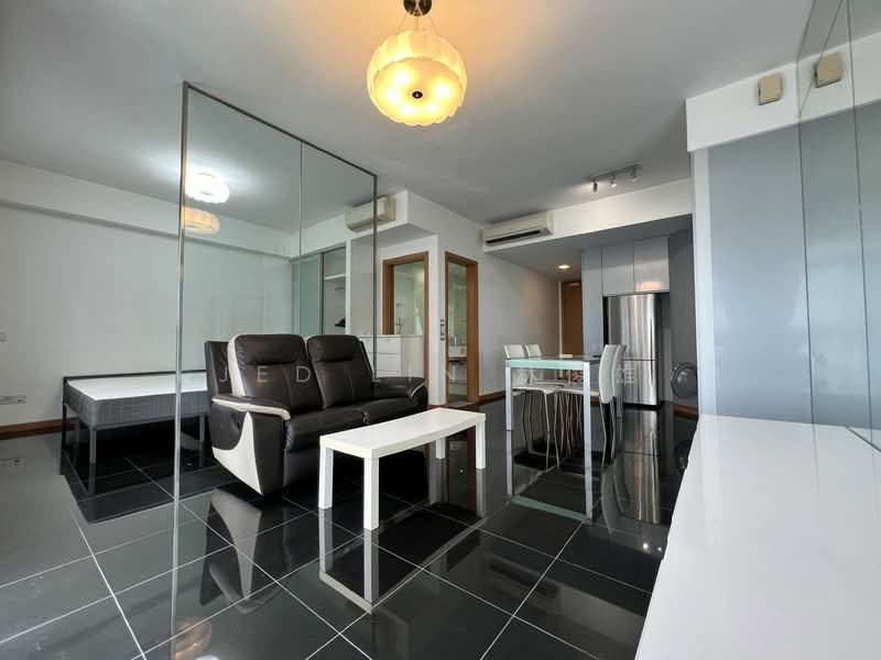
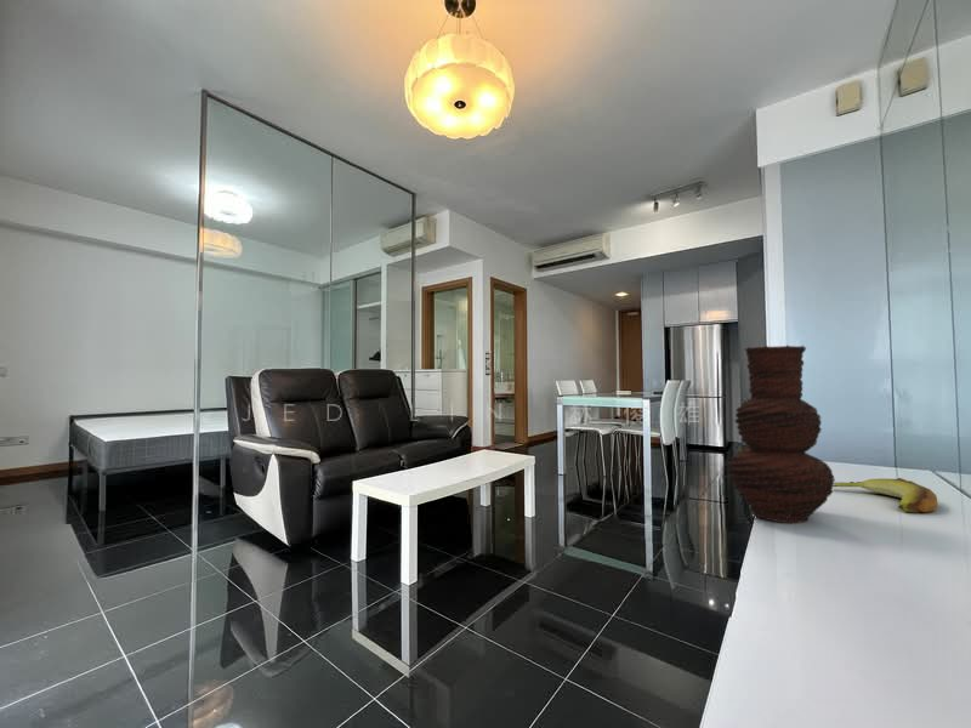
+ banana (874, 489)
+ vase (776, 431)
